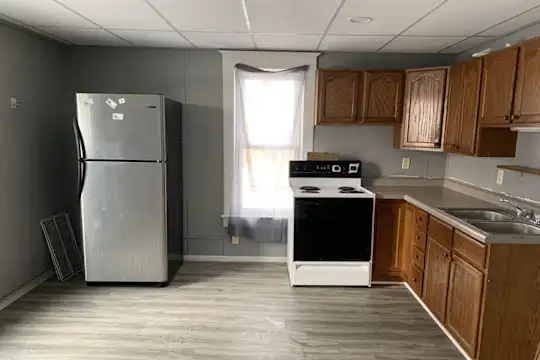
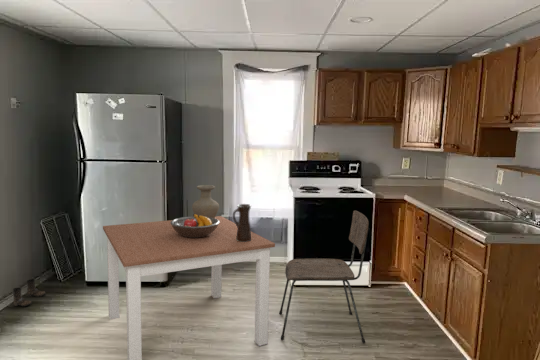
+ boots (29, 292)
+ dining chair (321, 271)
+ vase (205, 202)
+ dining table (180, 270)
+ fruit bowl (195, 226)
+ pitcher (242, 222)
